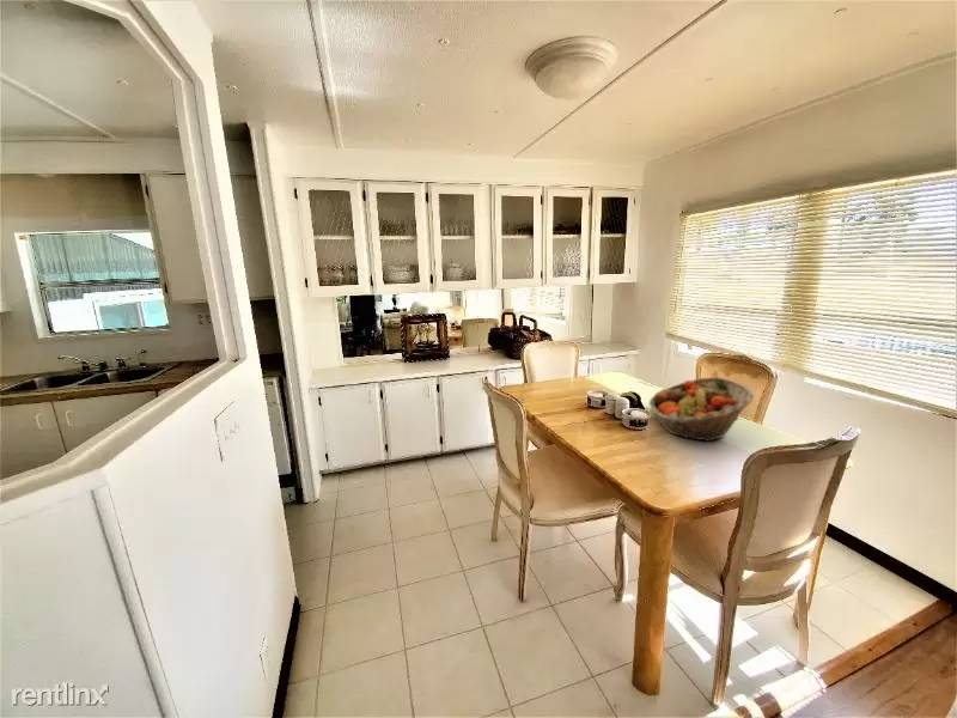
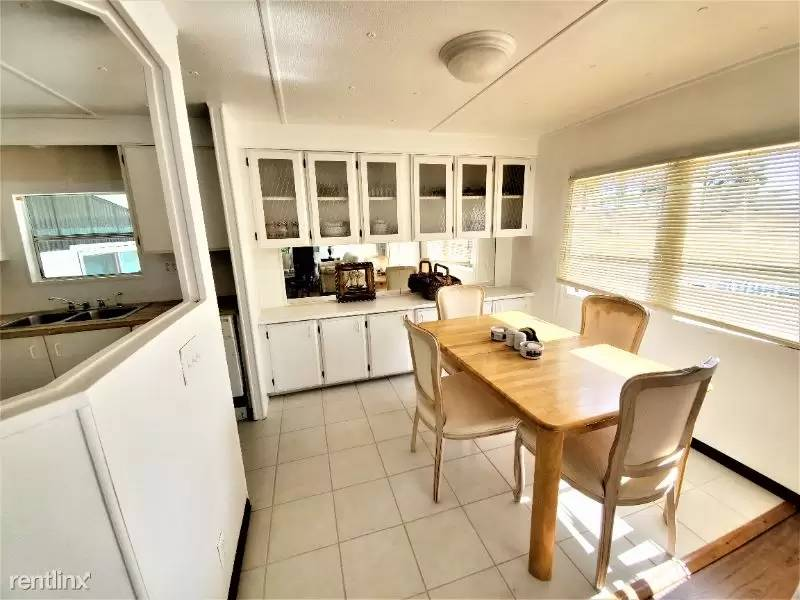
- fruit basket (696, 404)
